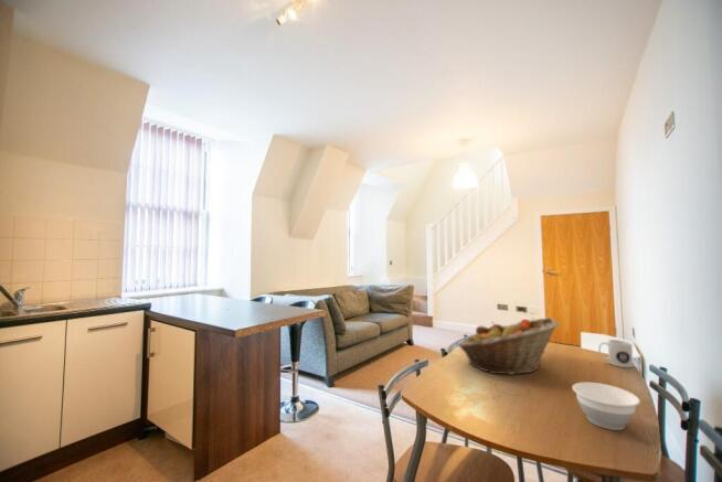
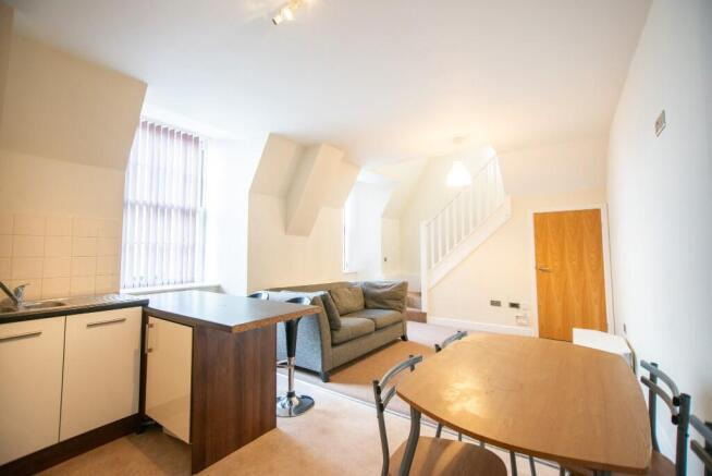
- fruit basket (507, 340)
- mug (615, 352)
- bowl (604, 407)
